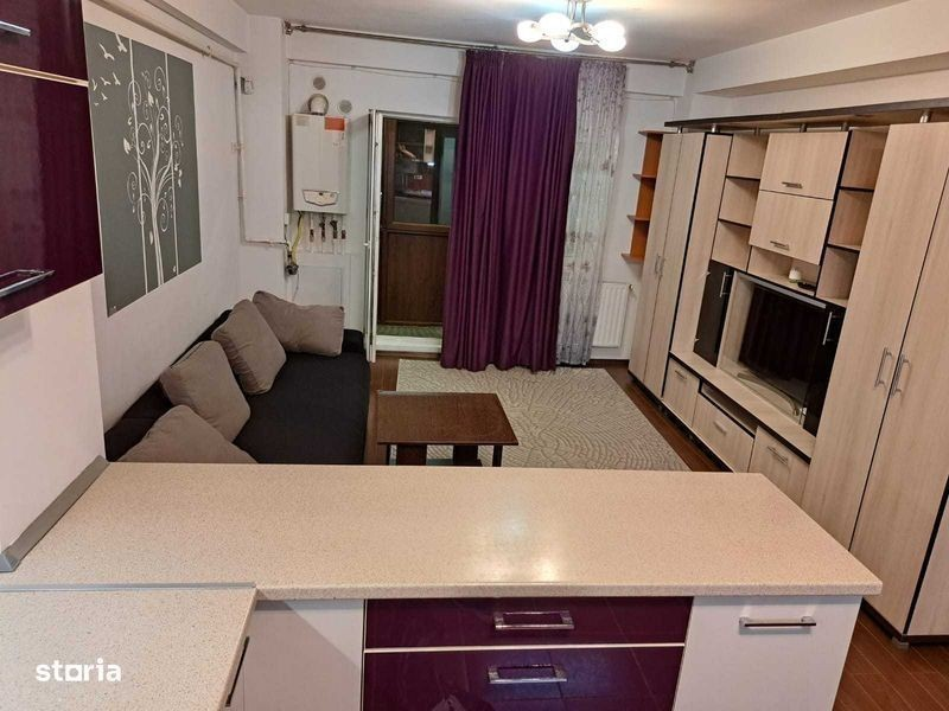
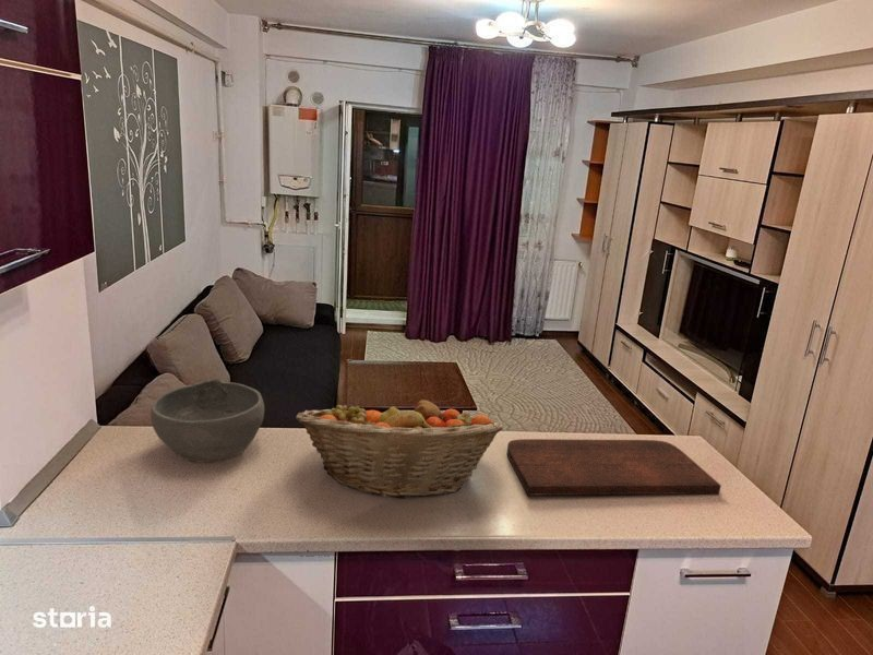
+ fruit basket (398, 436)
+ bowl (208, 421)
+ cutting board (606, 464)
